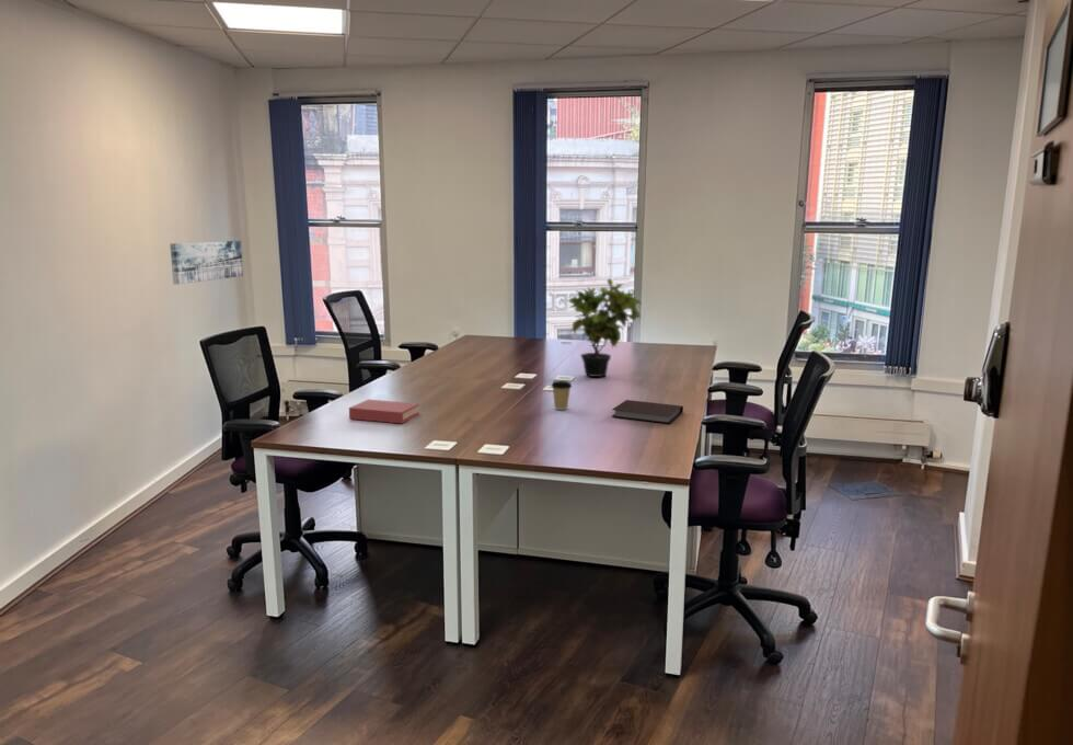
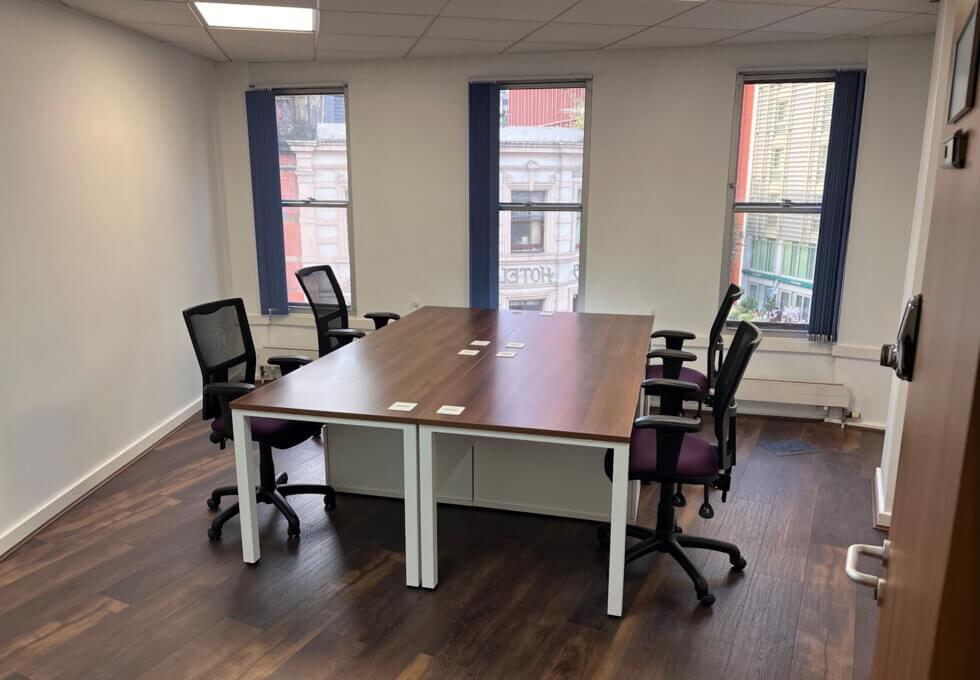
- potted plant (602, 328)
- wall art (209, 261)
- book (384, 411)
- notebook (647, 411)
- coffee cup (561, 394)
